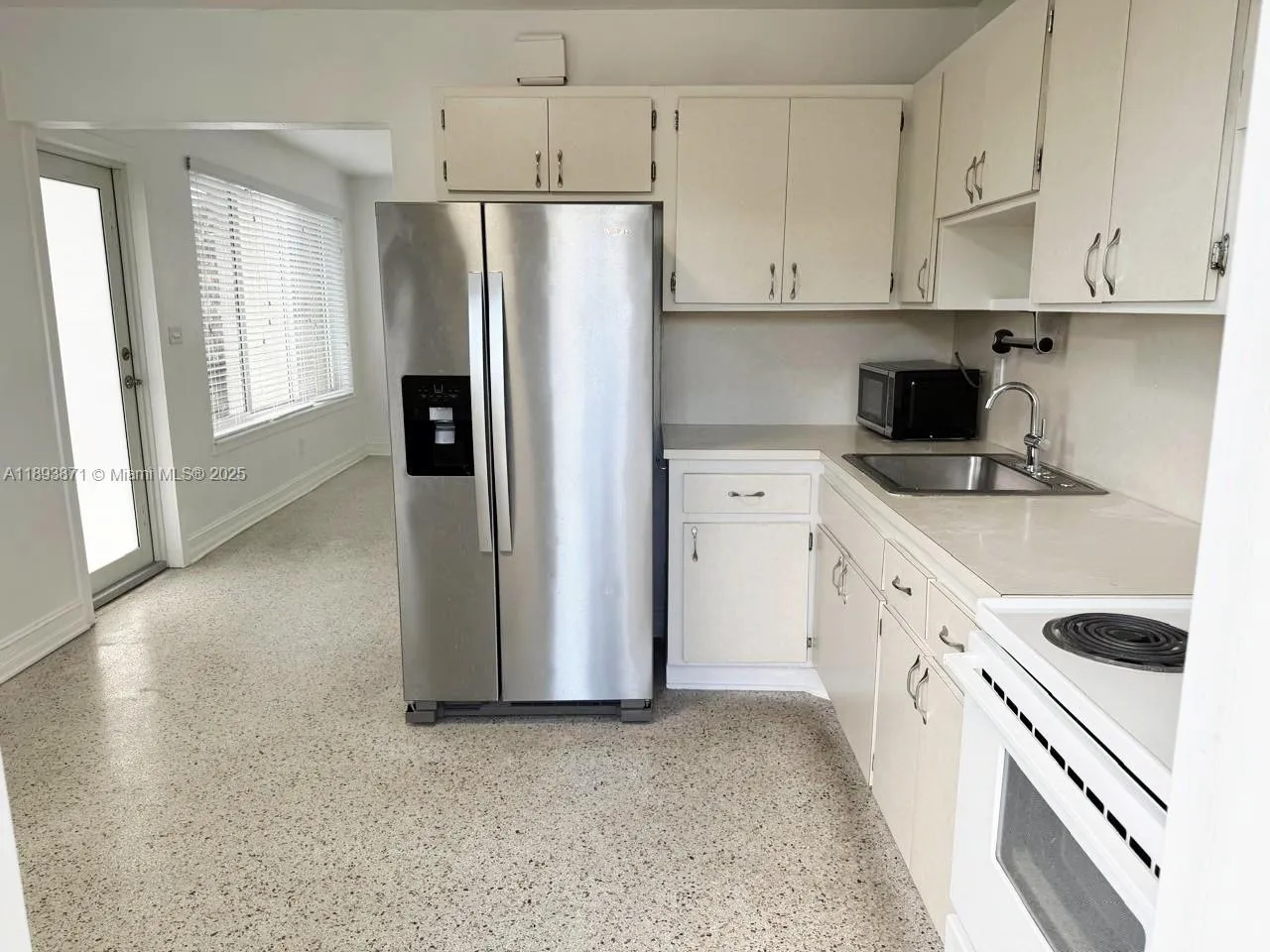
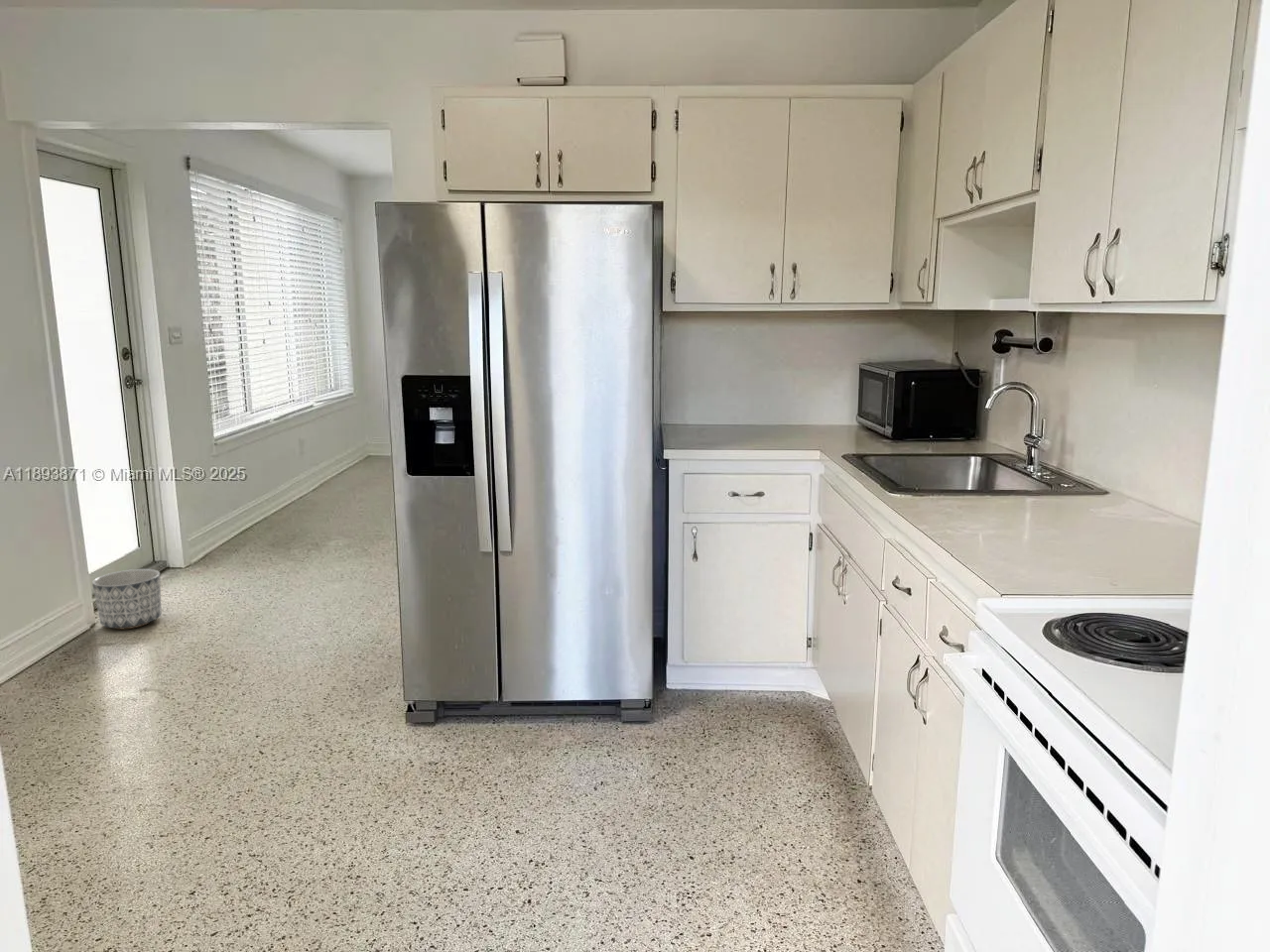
+ planter (129, 600)
